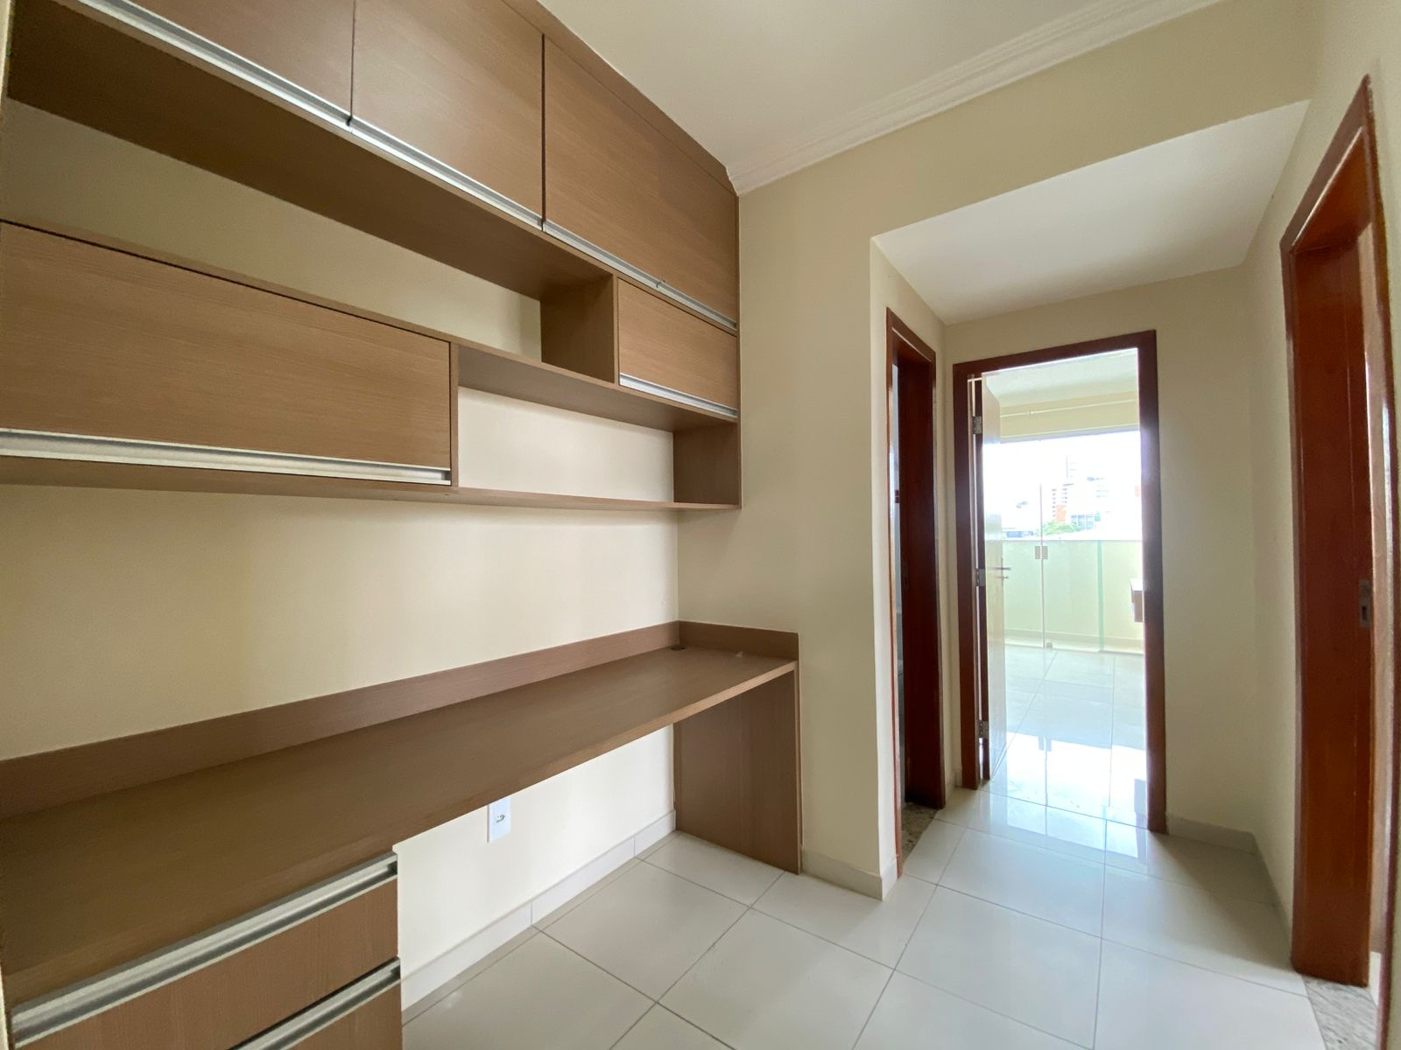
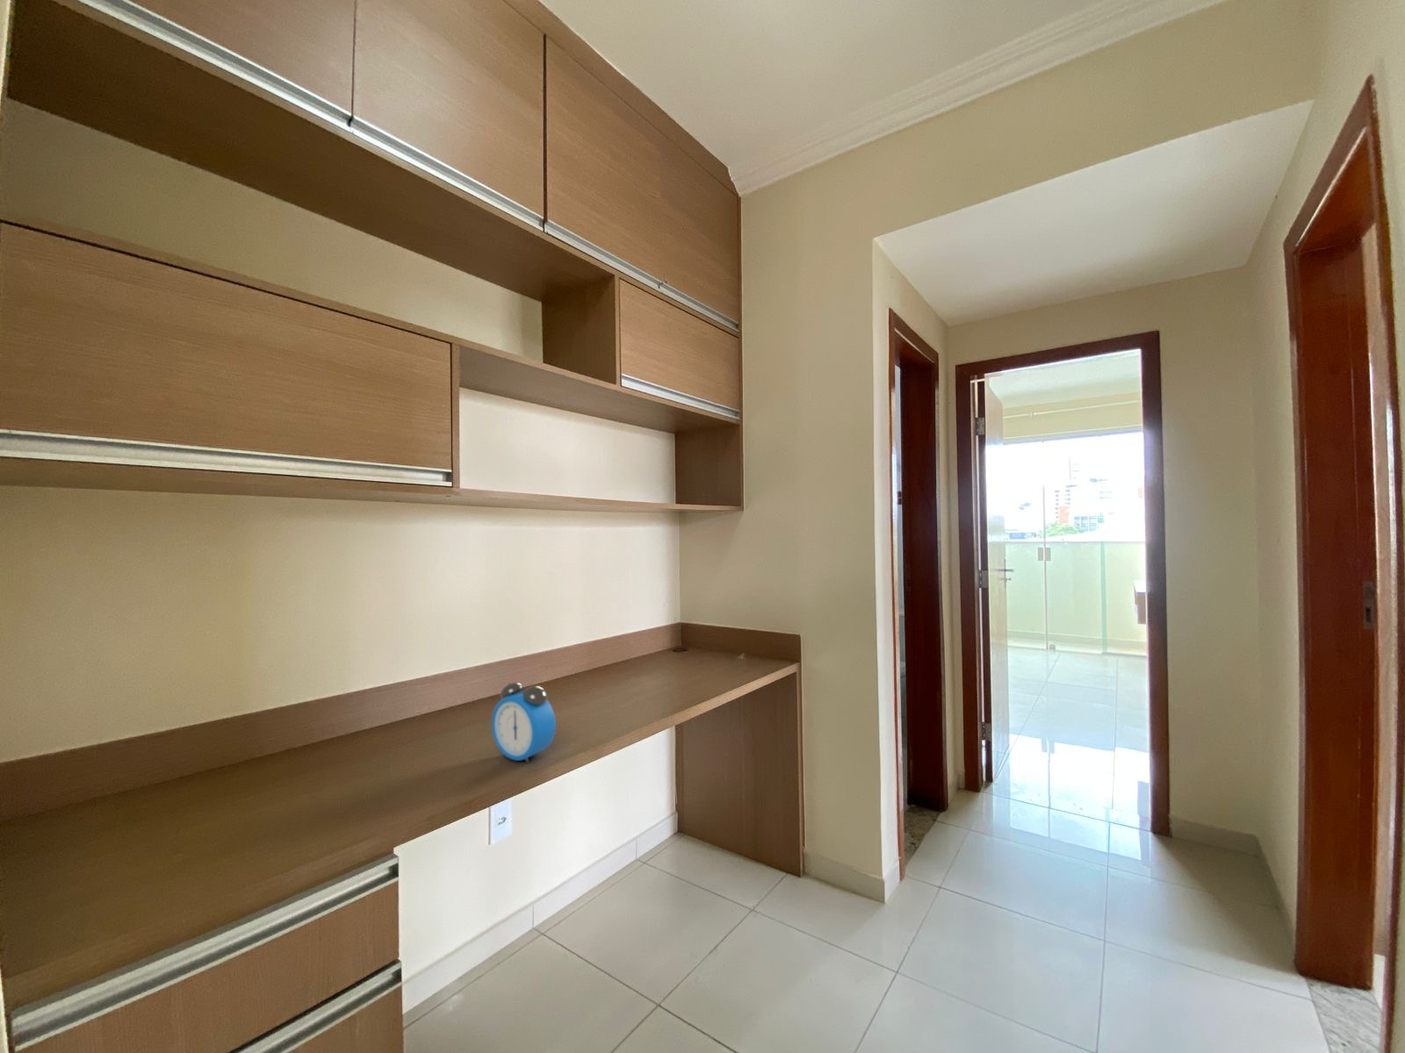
+ alarm clock (523, 720)
